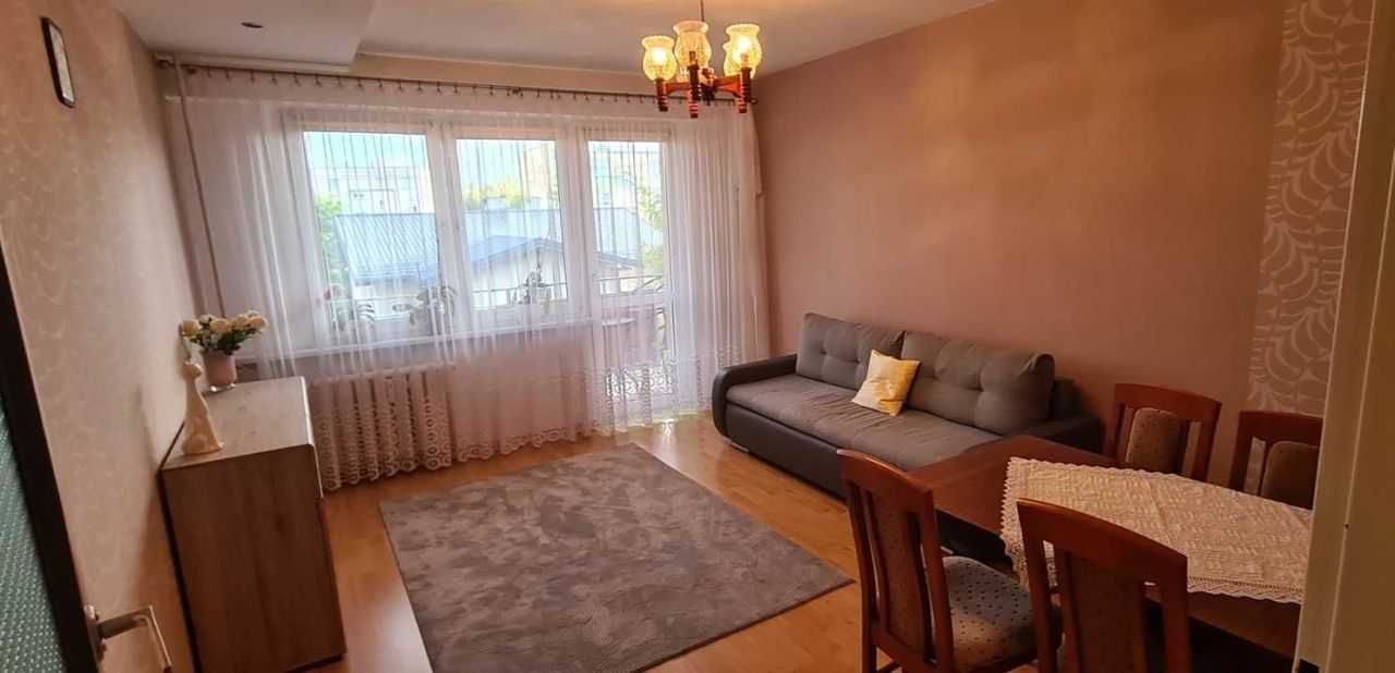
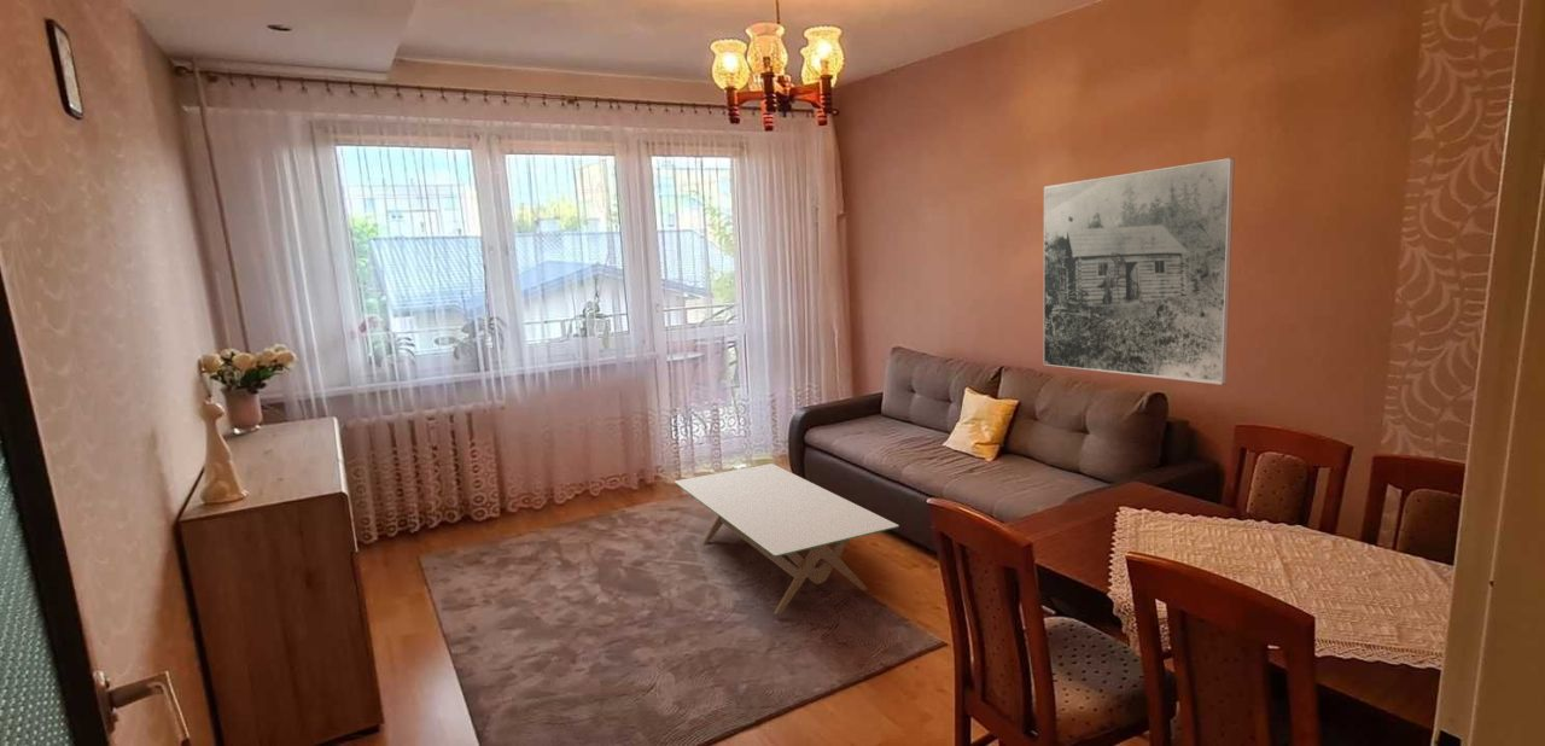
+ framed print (1125, 275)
+ coffee table (775, 532)
